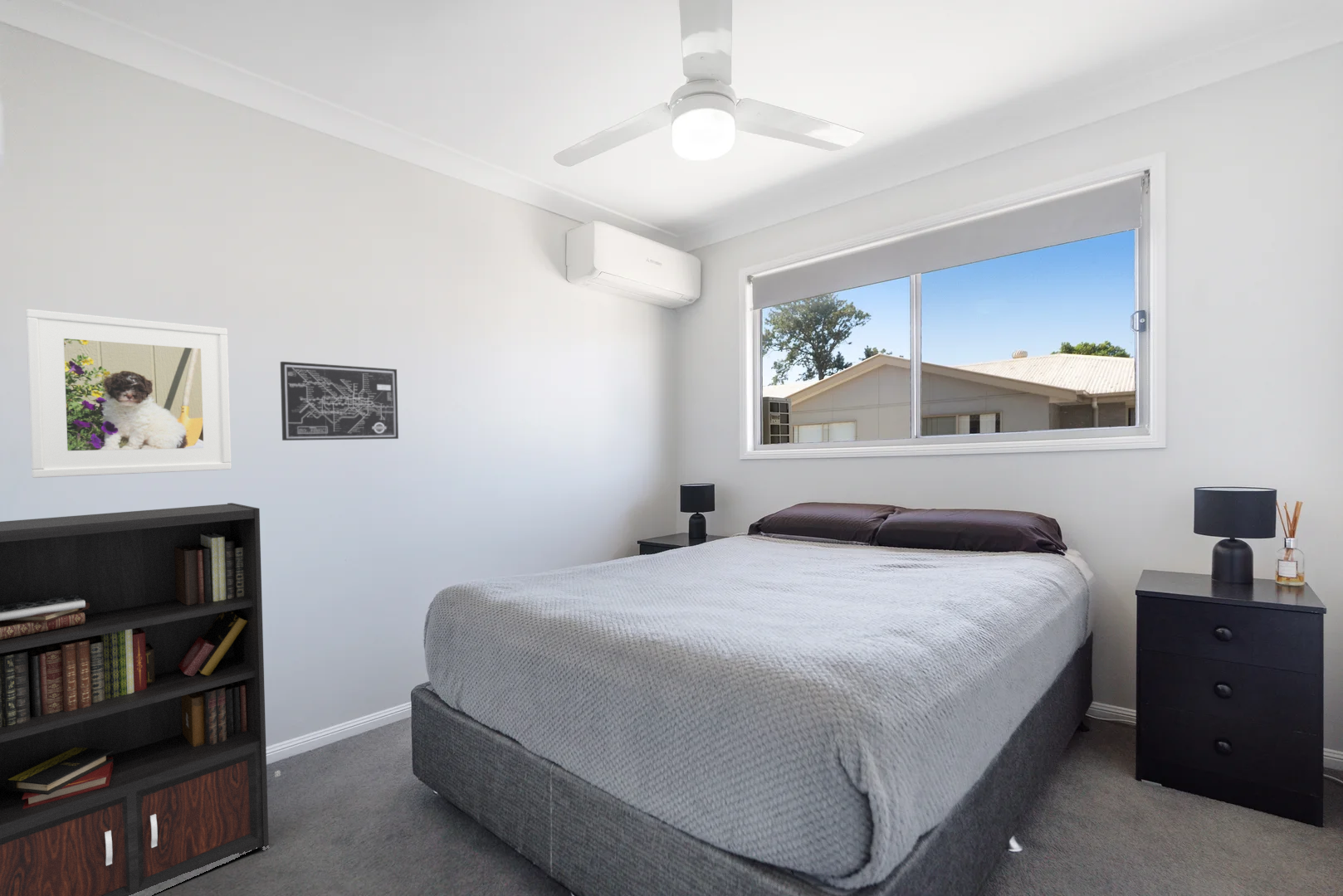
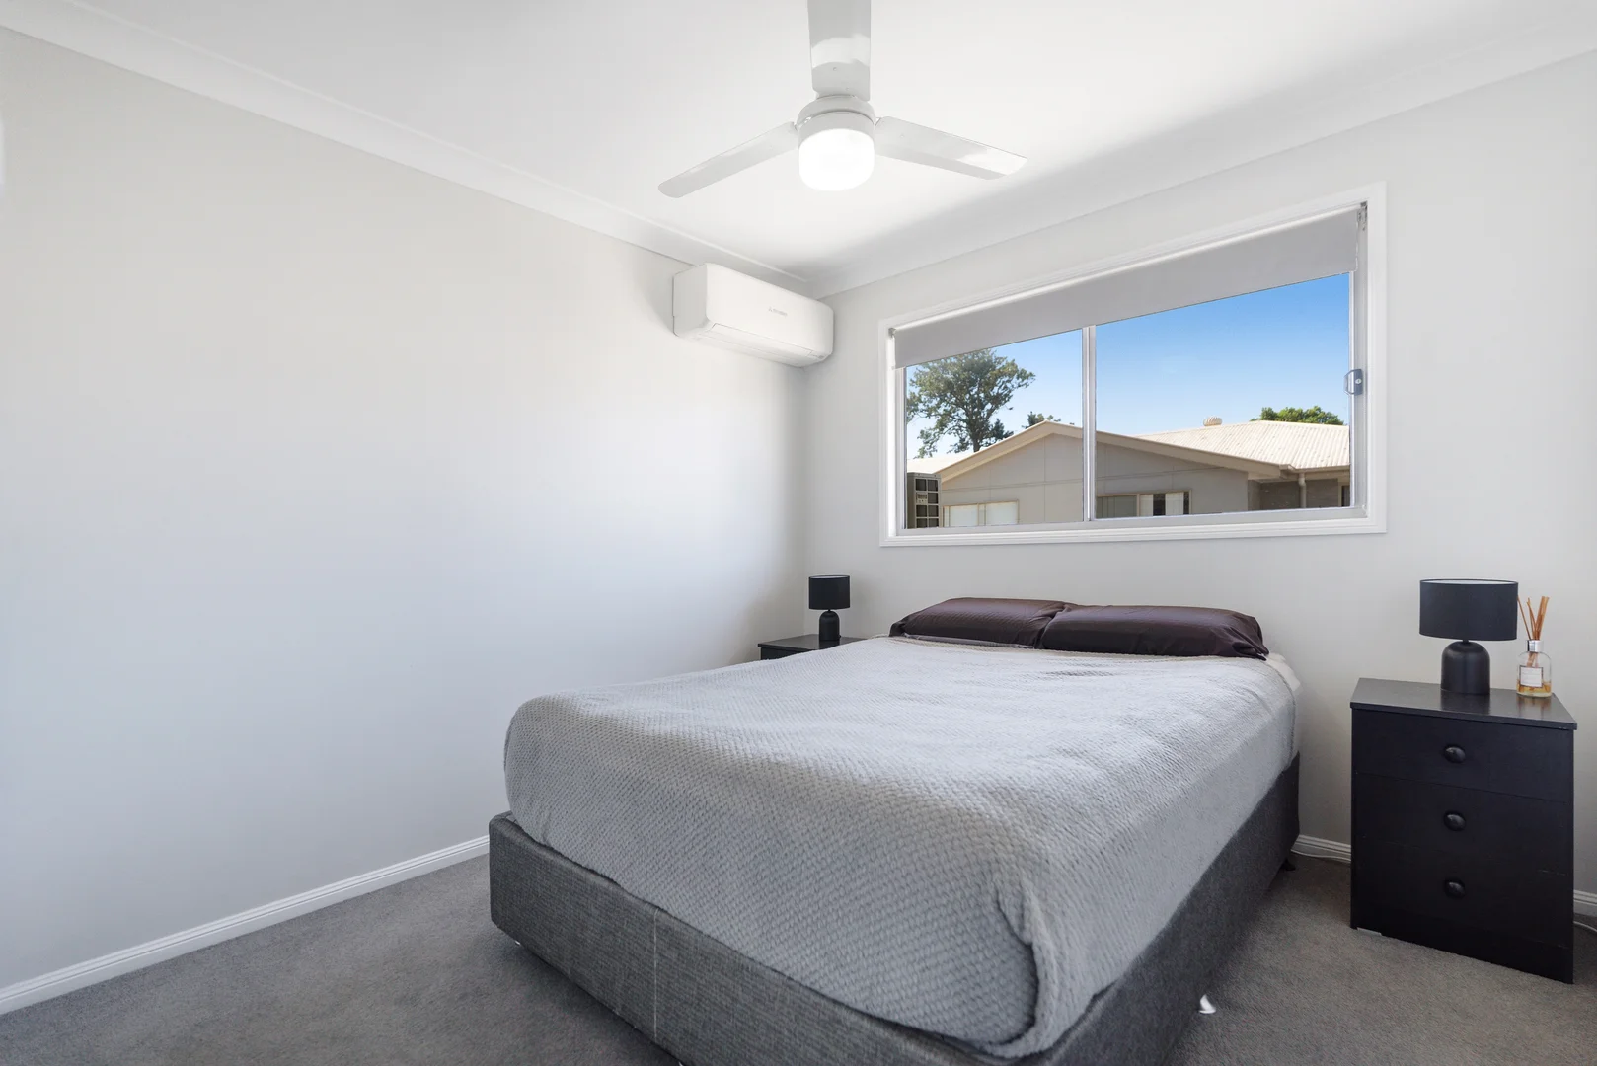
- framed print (138, 397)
- bookcase (156, 683)
- wall art (343, 402)
